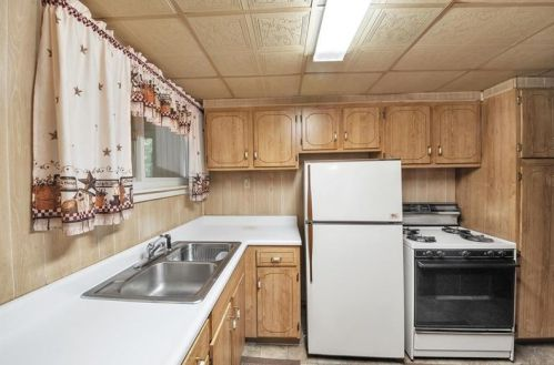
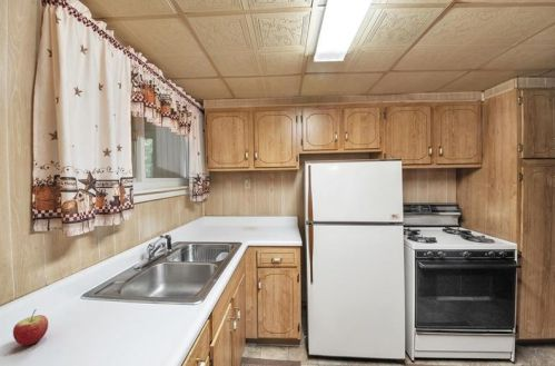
+ apple (31, 326)
